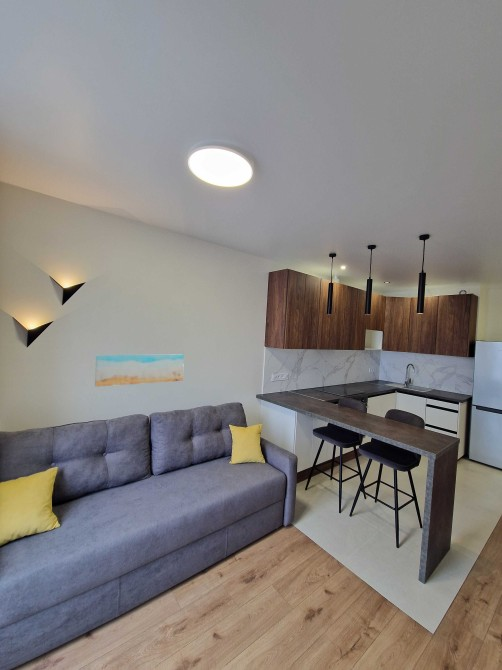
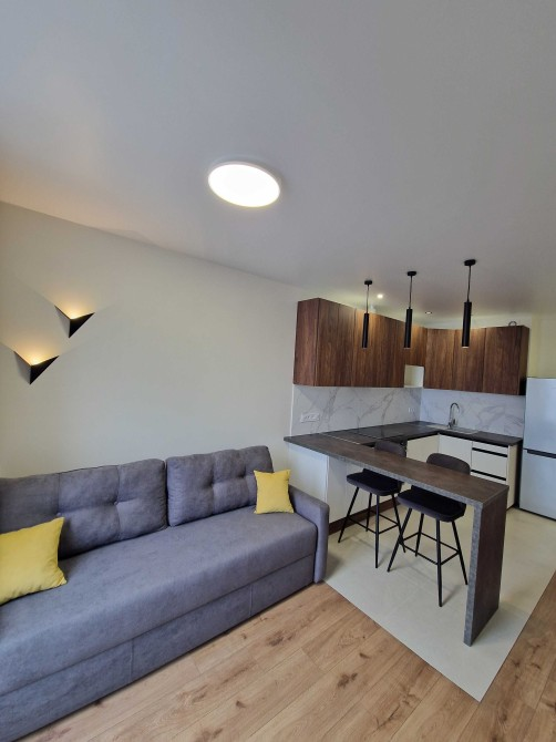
- wall art (143, 368)
